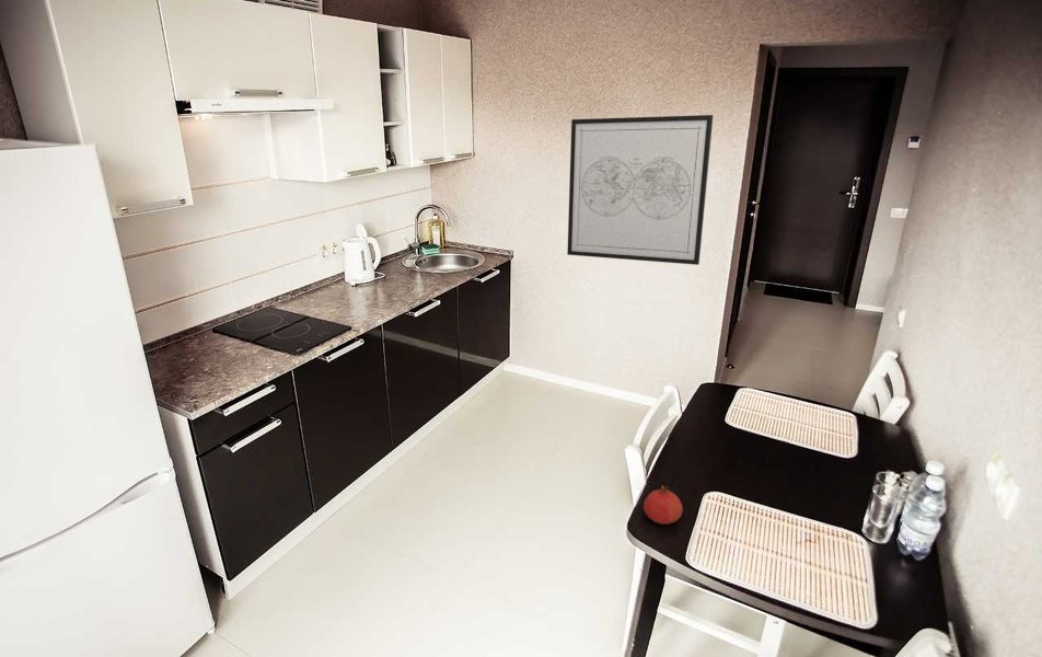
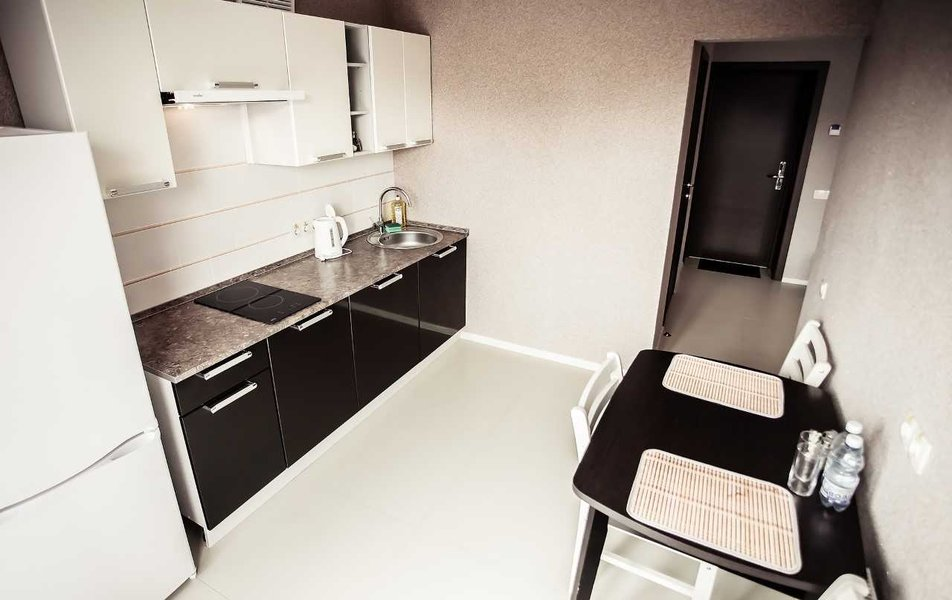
- fruit (662, 504)
- wall art (634, 191)
